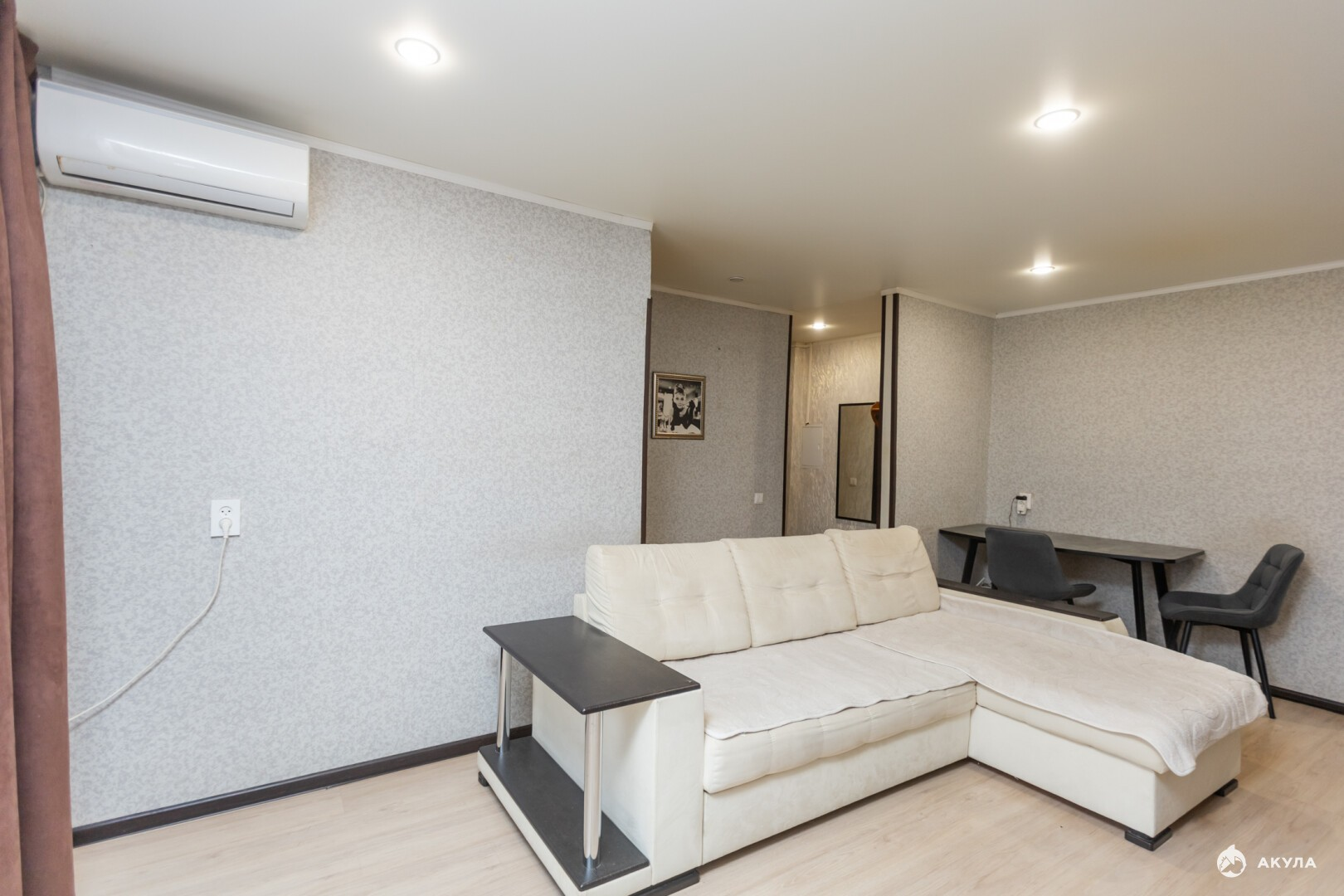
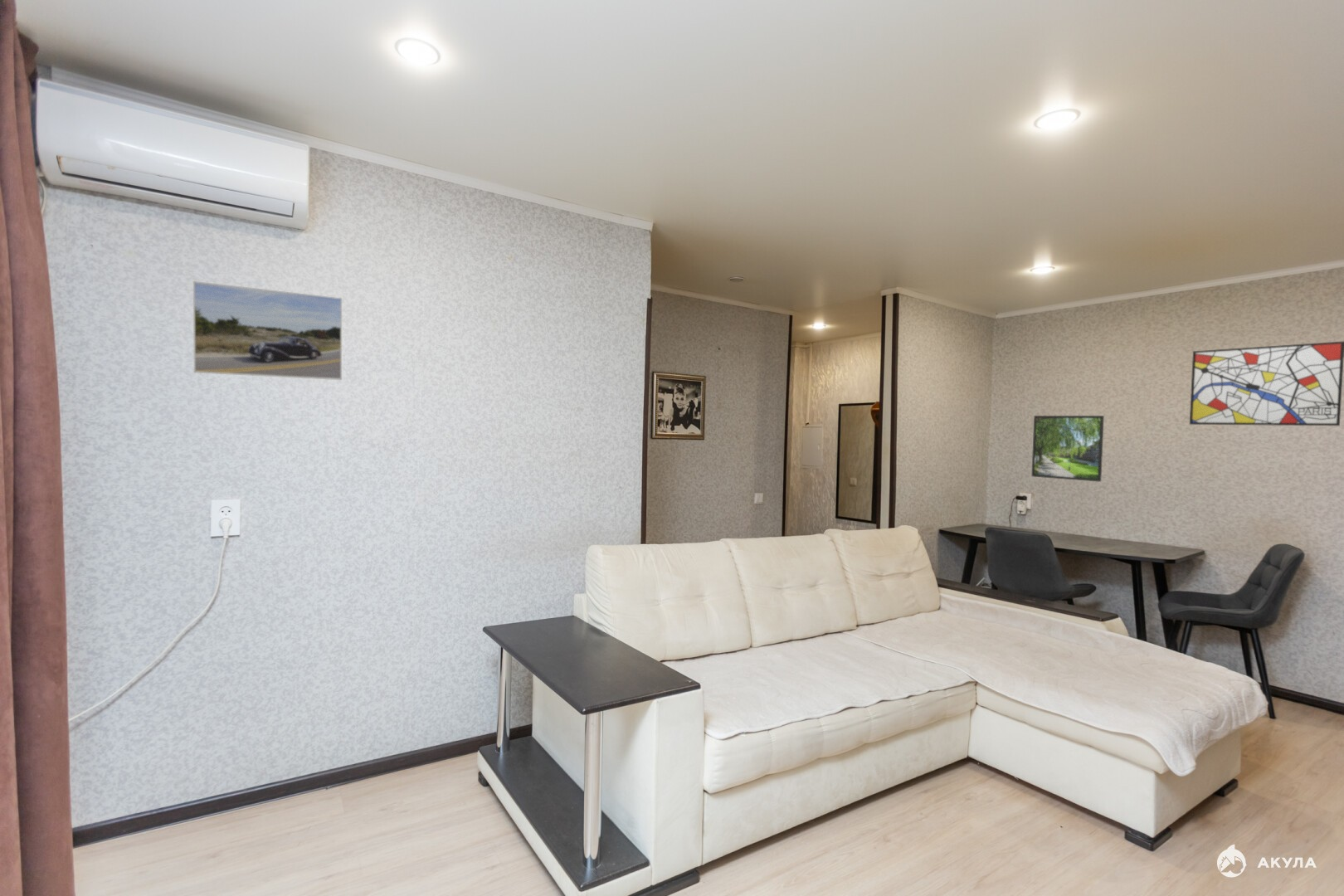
+ wall art (1261, 386)
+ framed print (271, 334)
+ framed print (1066, 447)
